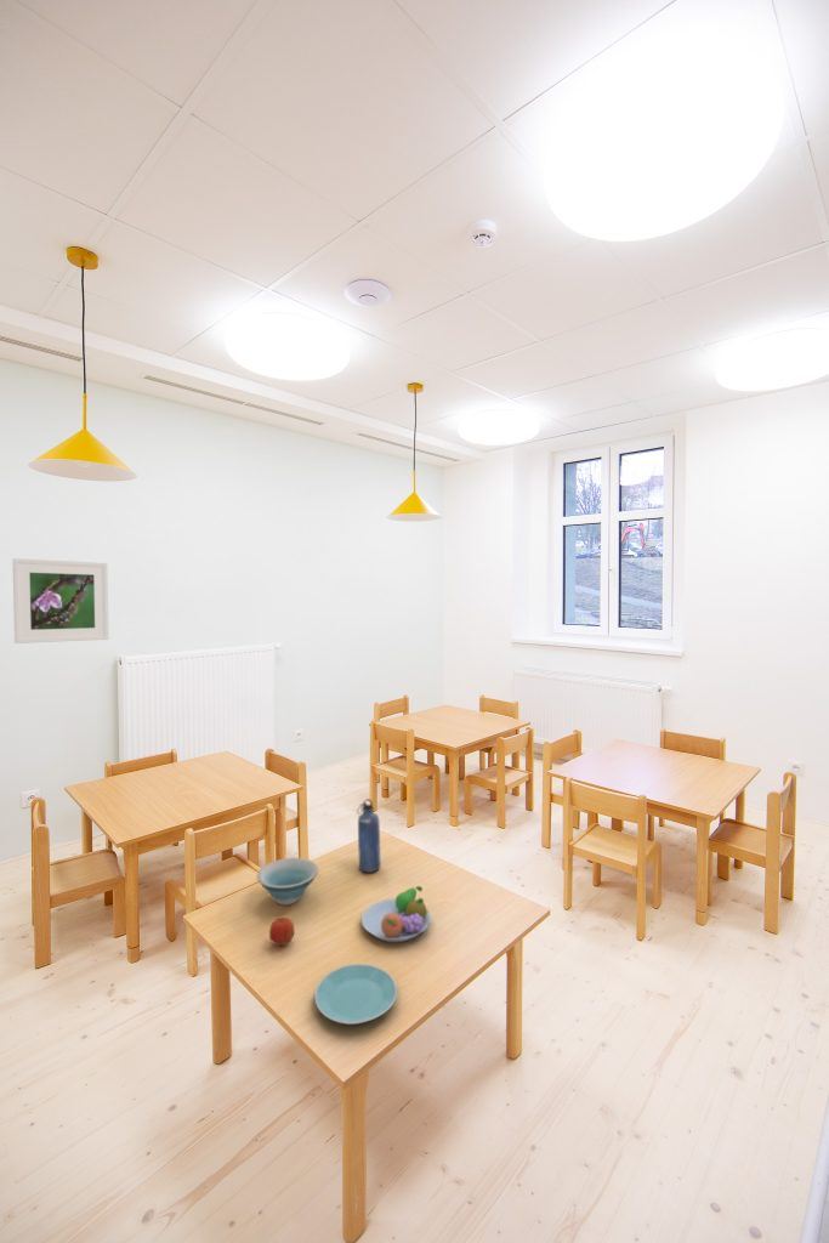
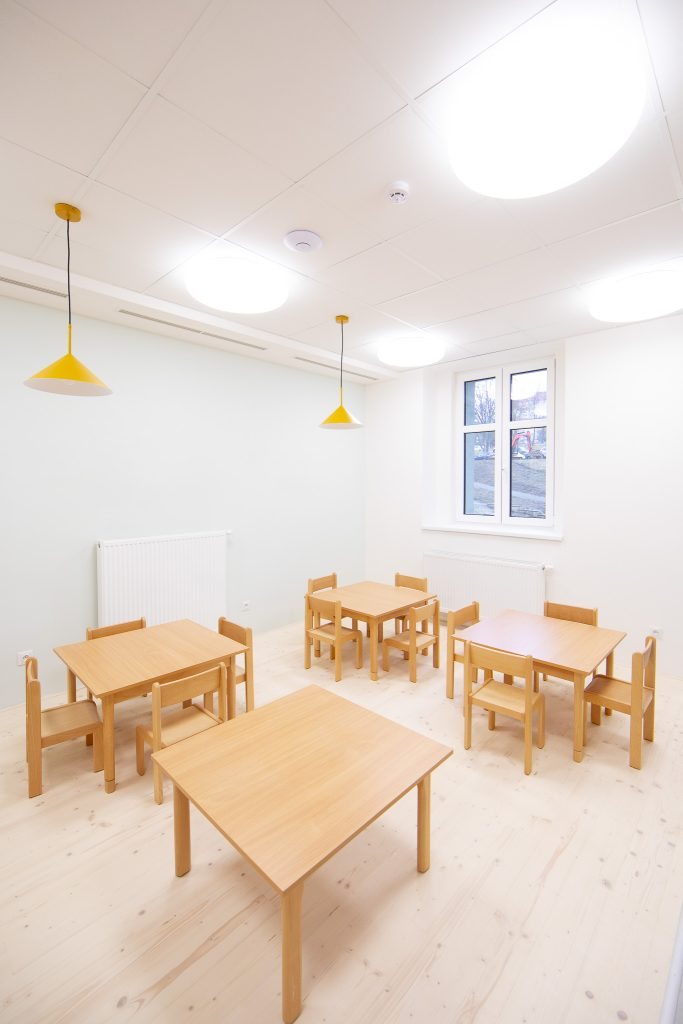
- apple (282, 930)
- plate (356, 995)
- bowl (288, 885)
- fruit bowl (398, 909)
- water bottle (368, 834)
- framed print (63, 601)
